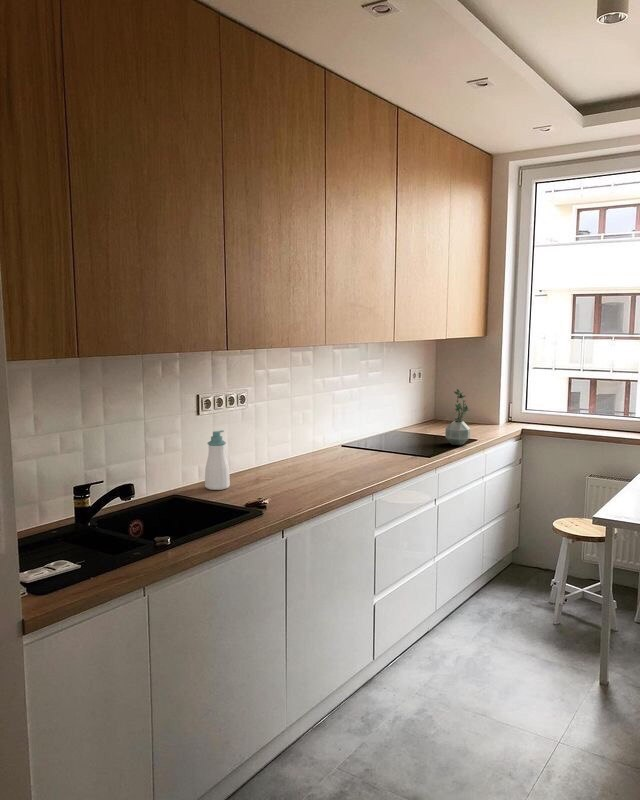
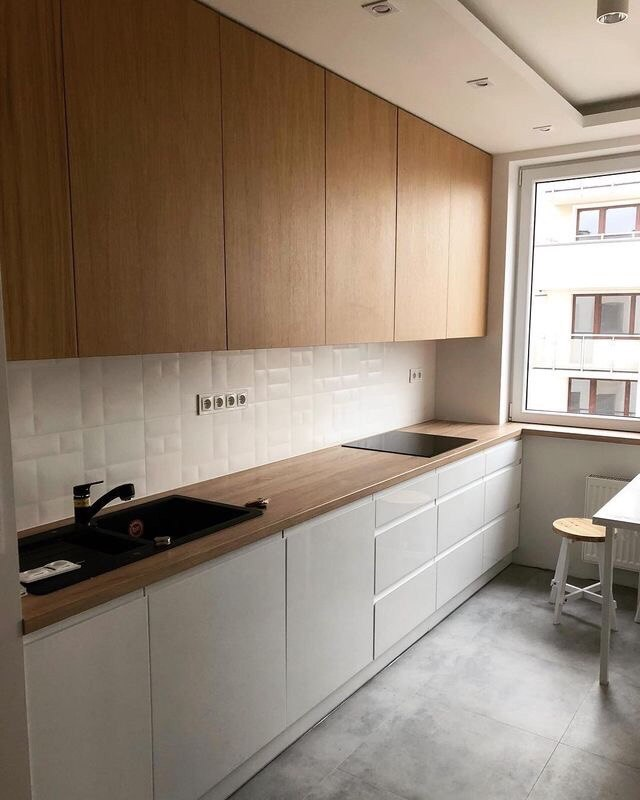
- potted plant (458, 416)
- soap bottle (217, 459)
